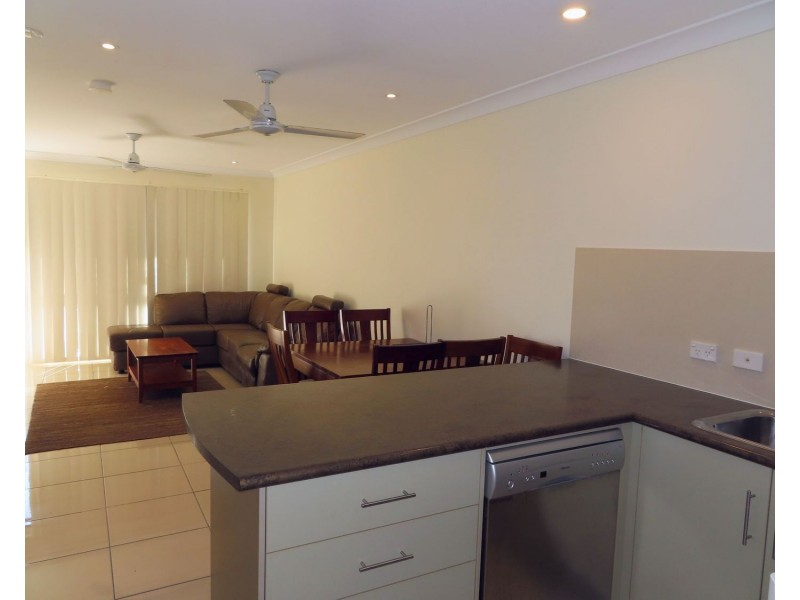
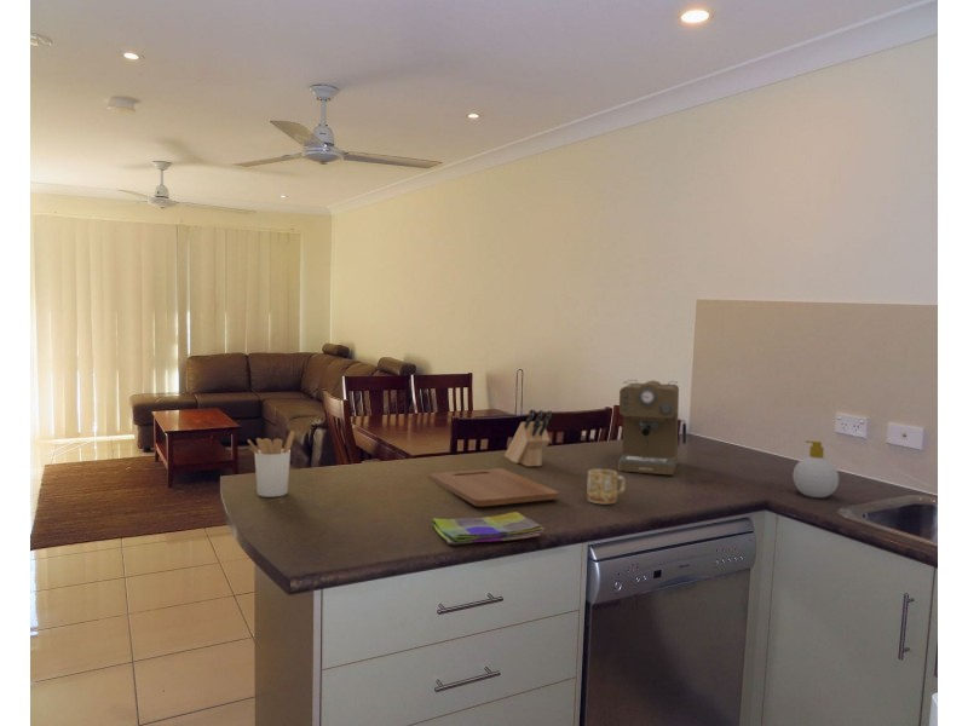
+ mug (606, 485)
+ utensil holder (271, 463)
+ cutting board (490, 485)
+ soap bottle (816, 468)
+ knife block (528, 434)
+ dish towel (486, 526)
+ coffee maker (653, 425)
